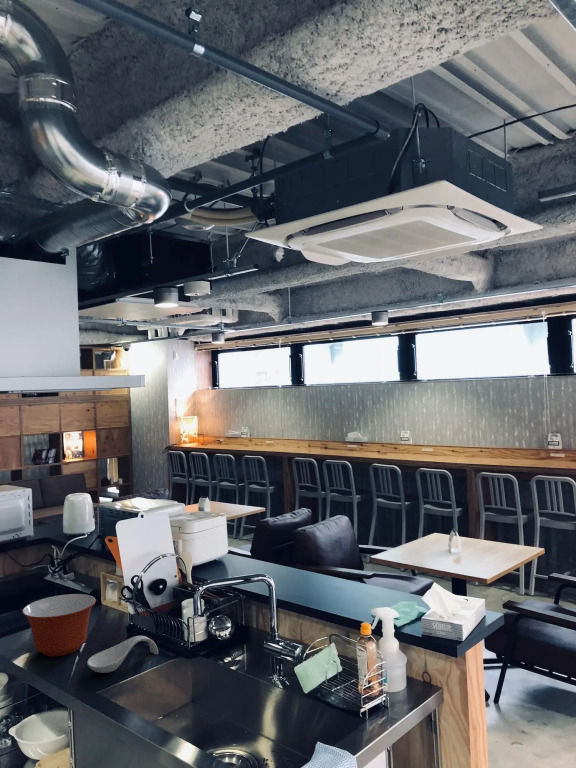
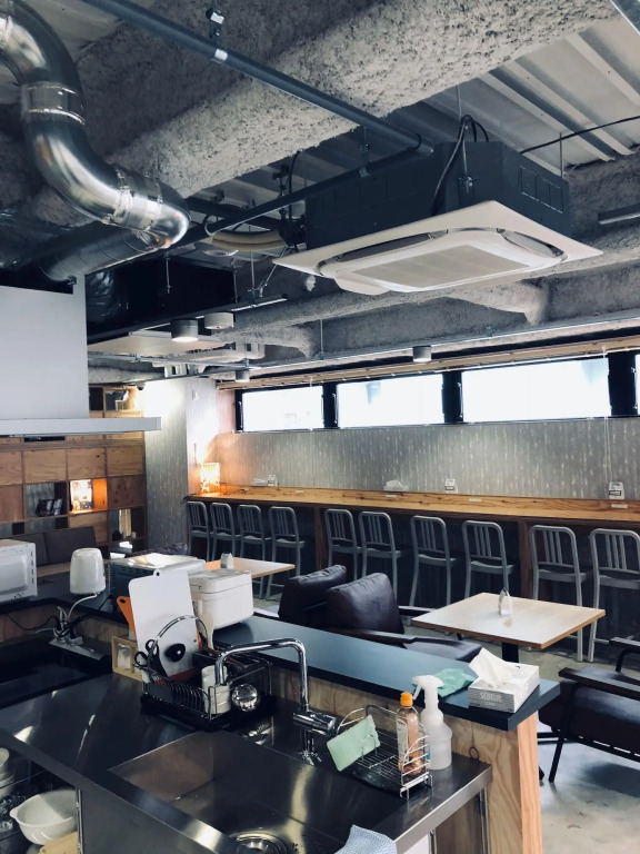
- spoon rest (123, 652)
- mixing bowl (60, 627)
